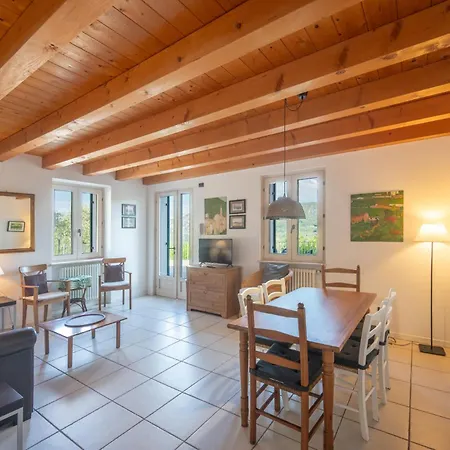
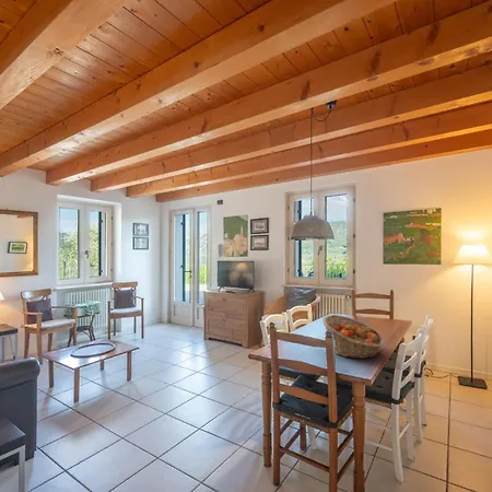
+ fruit basket (352, 335)
